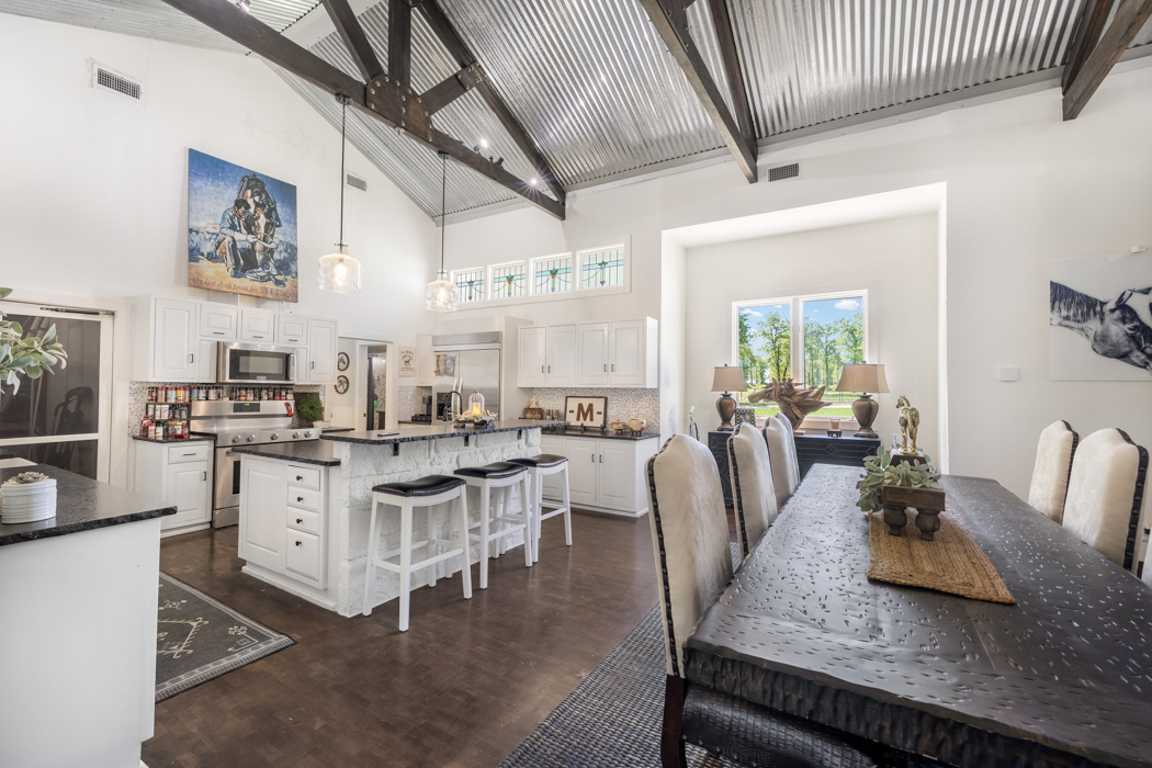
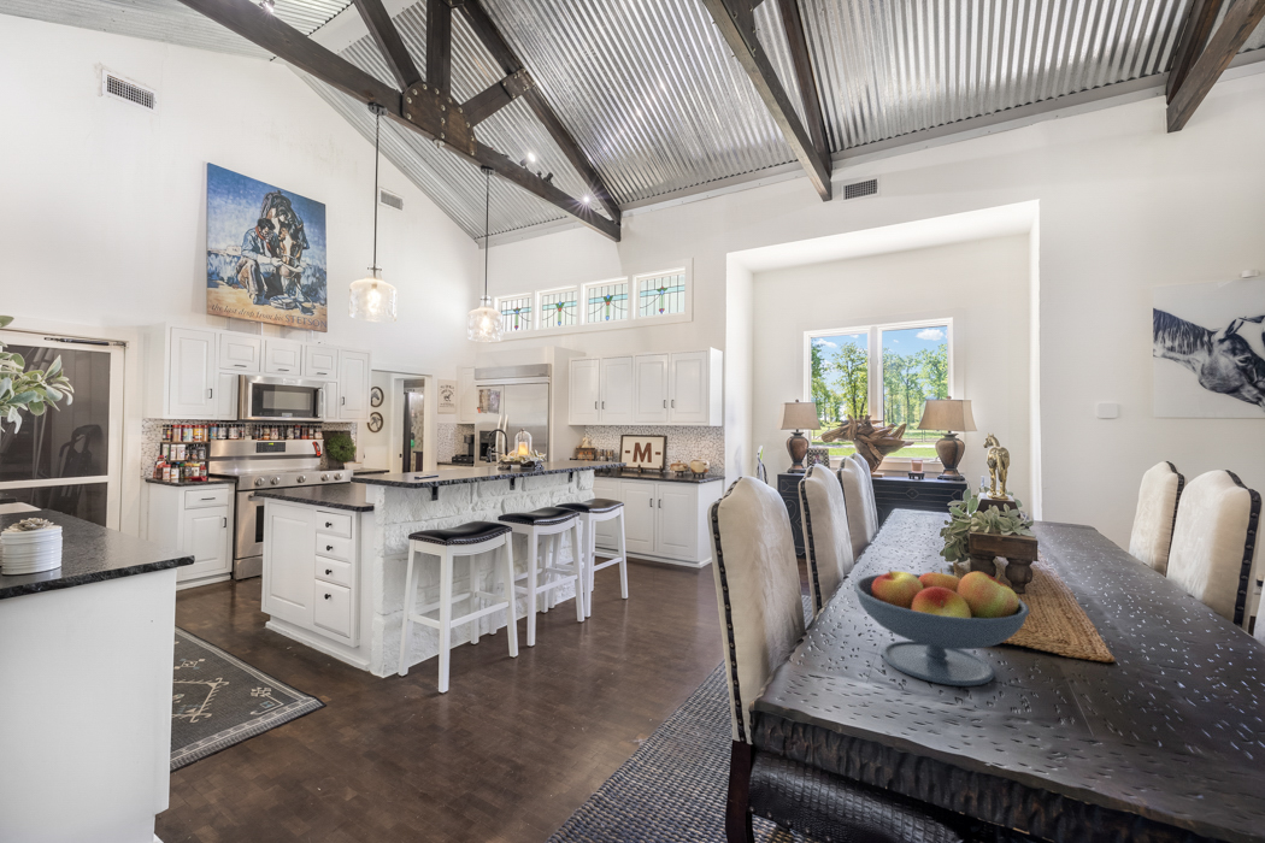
+ fruit bowl (935, 615)
